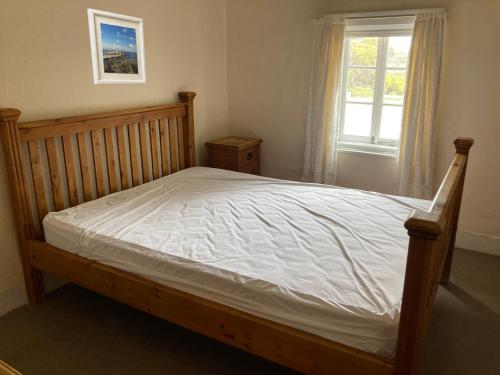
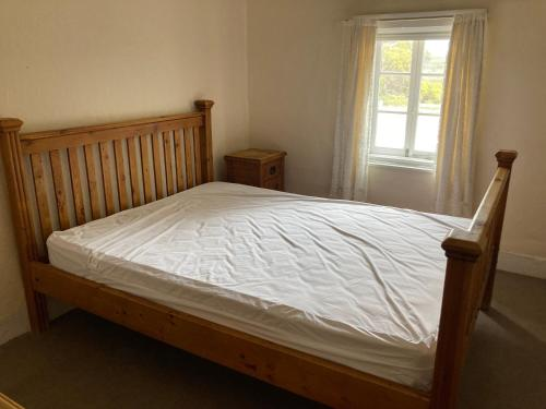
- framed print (119, 50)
